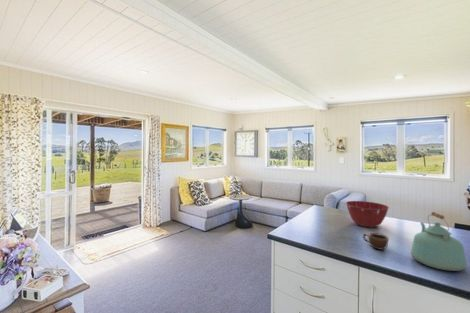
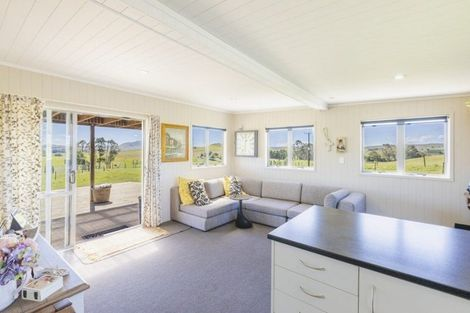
- mug (376, 241)
- kettle (434, 236)
- mixing bowl (366, 214)
